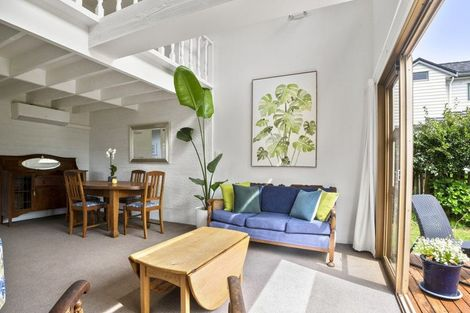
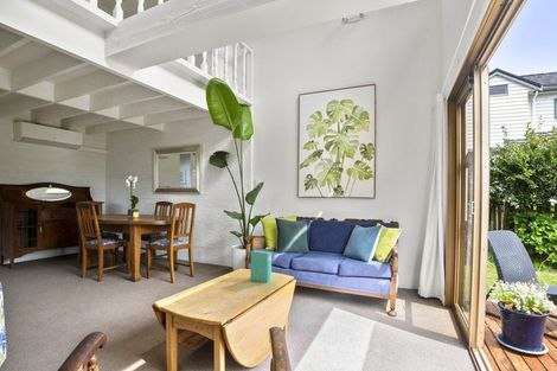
+ book (261, 266)
